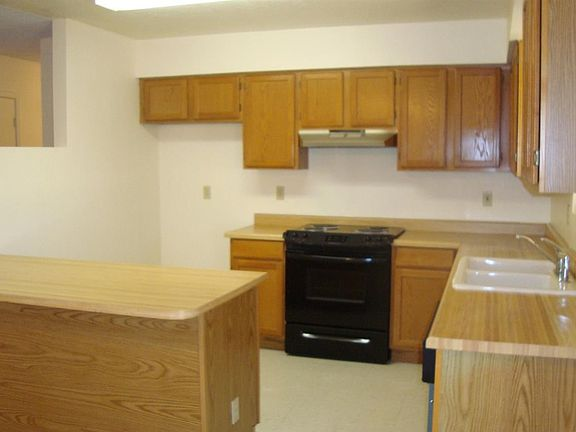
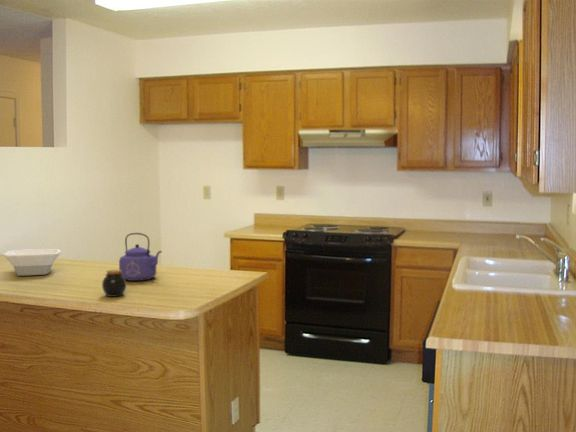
+ kettle (142, 256)
+ jar (114, 283)
+ bowl (33, 262)
